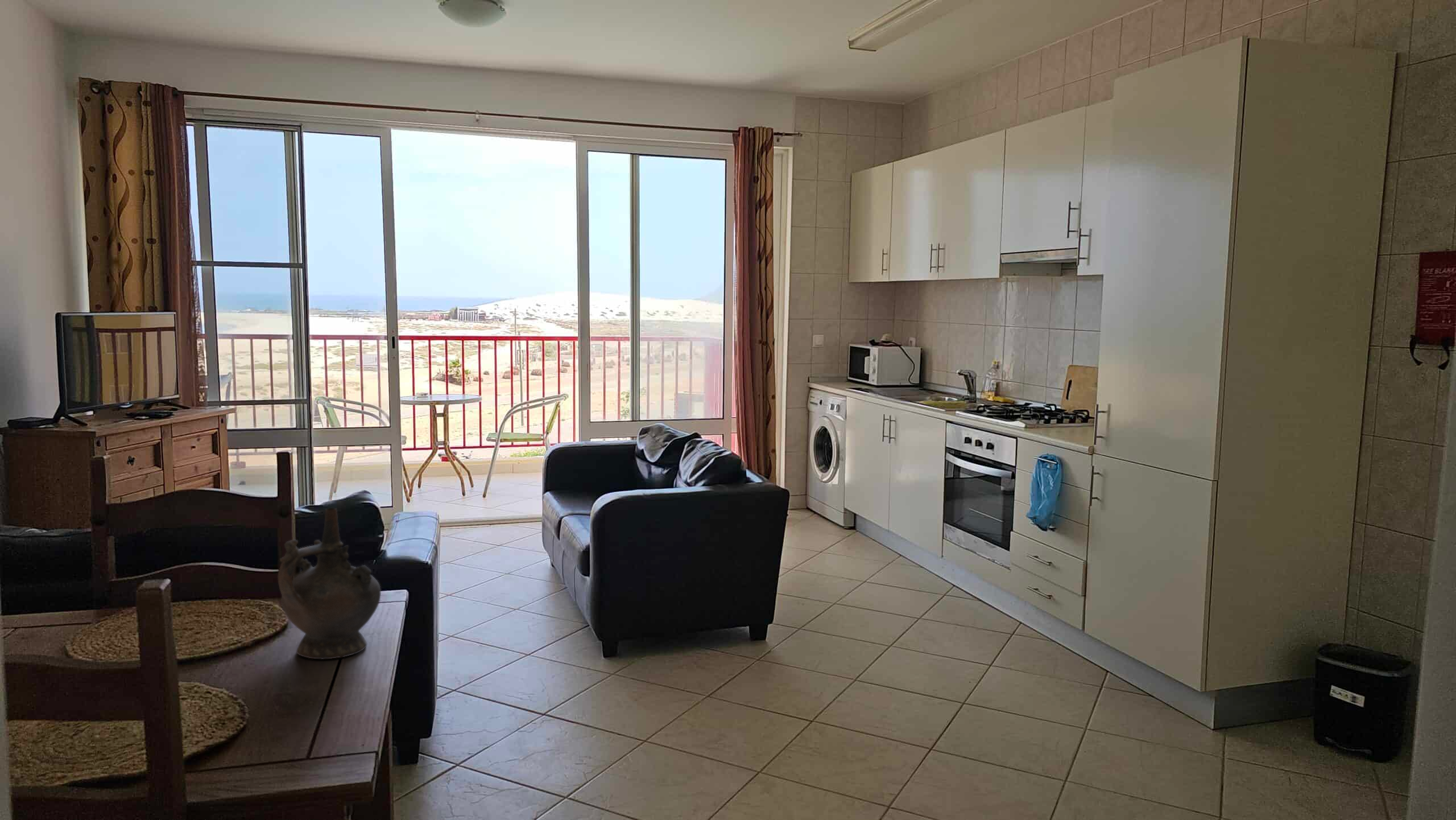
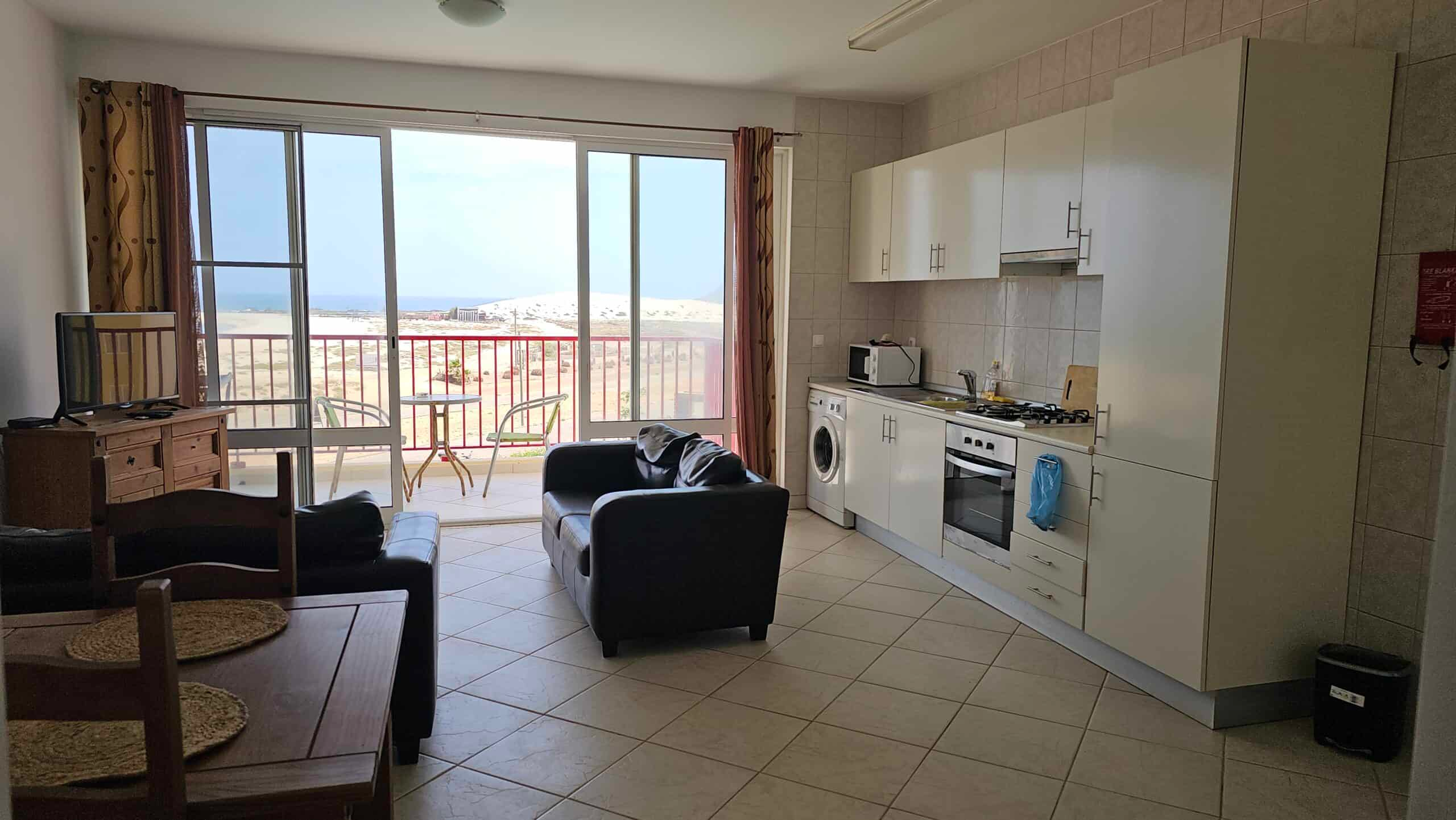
- ceremonial vessel (327, 580)
